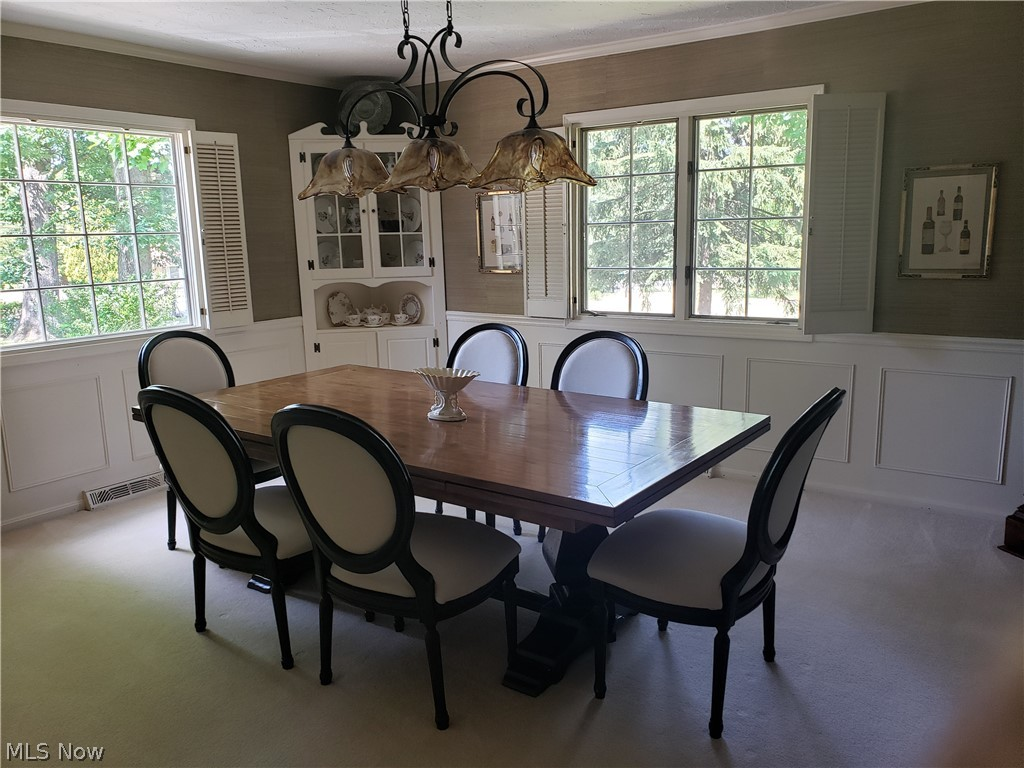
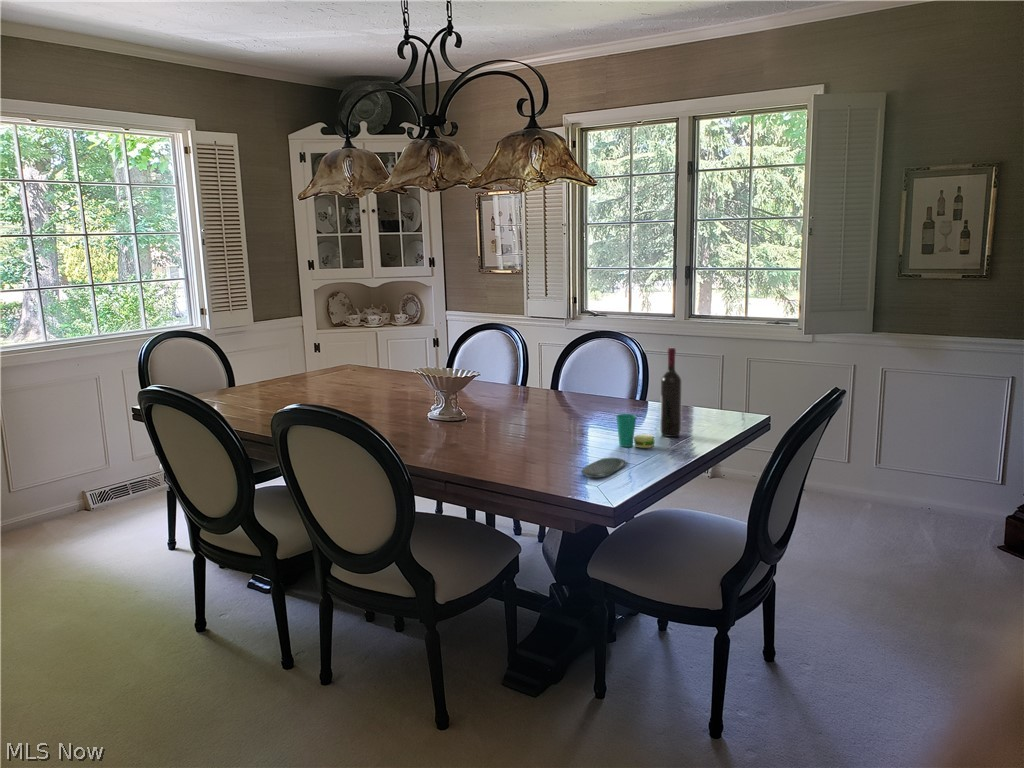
+ oval tray (604, 467)
+ cup (633, 431)
+ wine bottle (671, 391)
